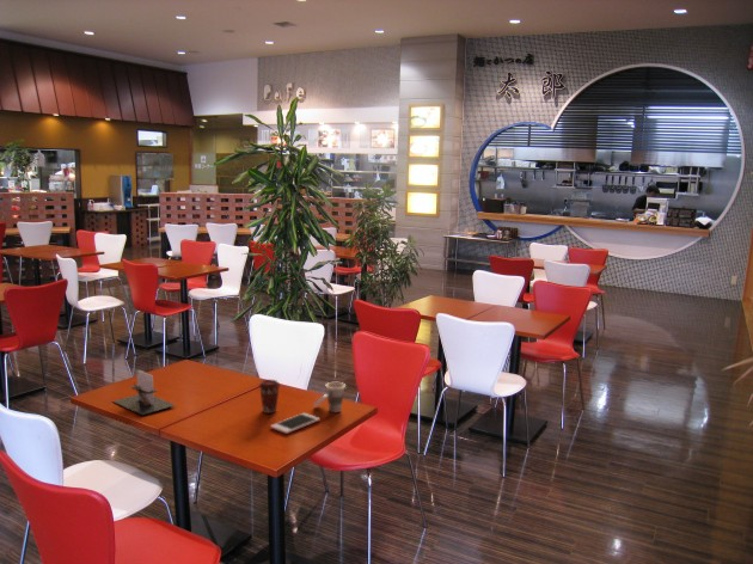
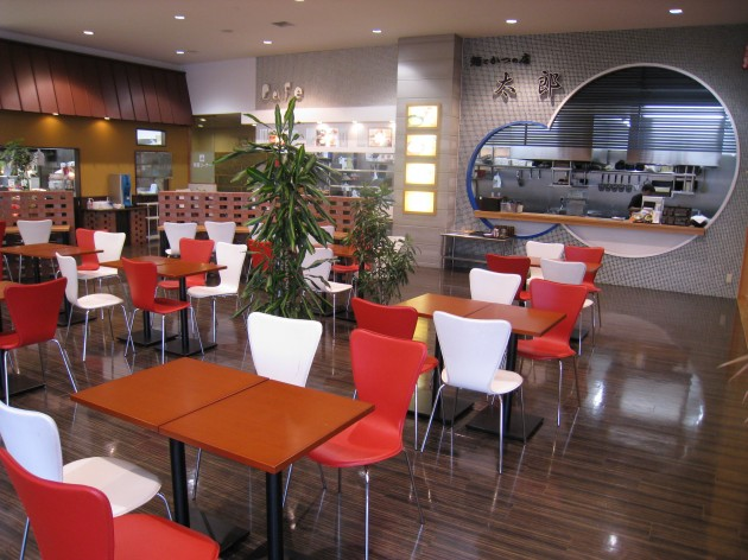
- cup (329, 397)
- coffee cup (269, 396)
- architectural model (143, 388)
- cell phone (295, 423)
